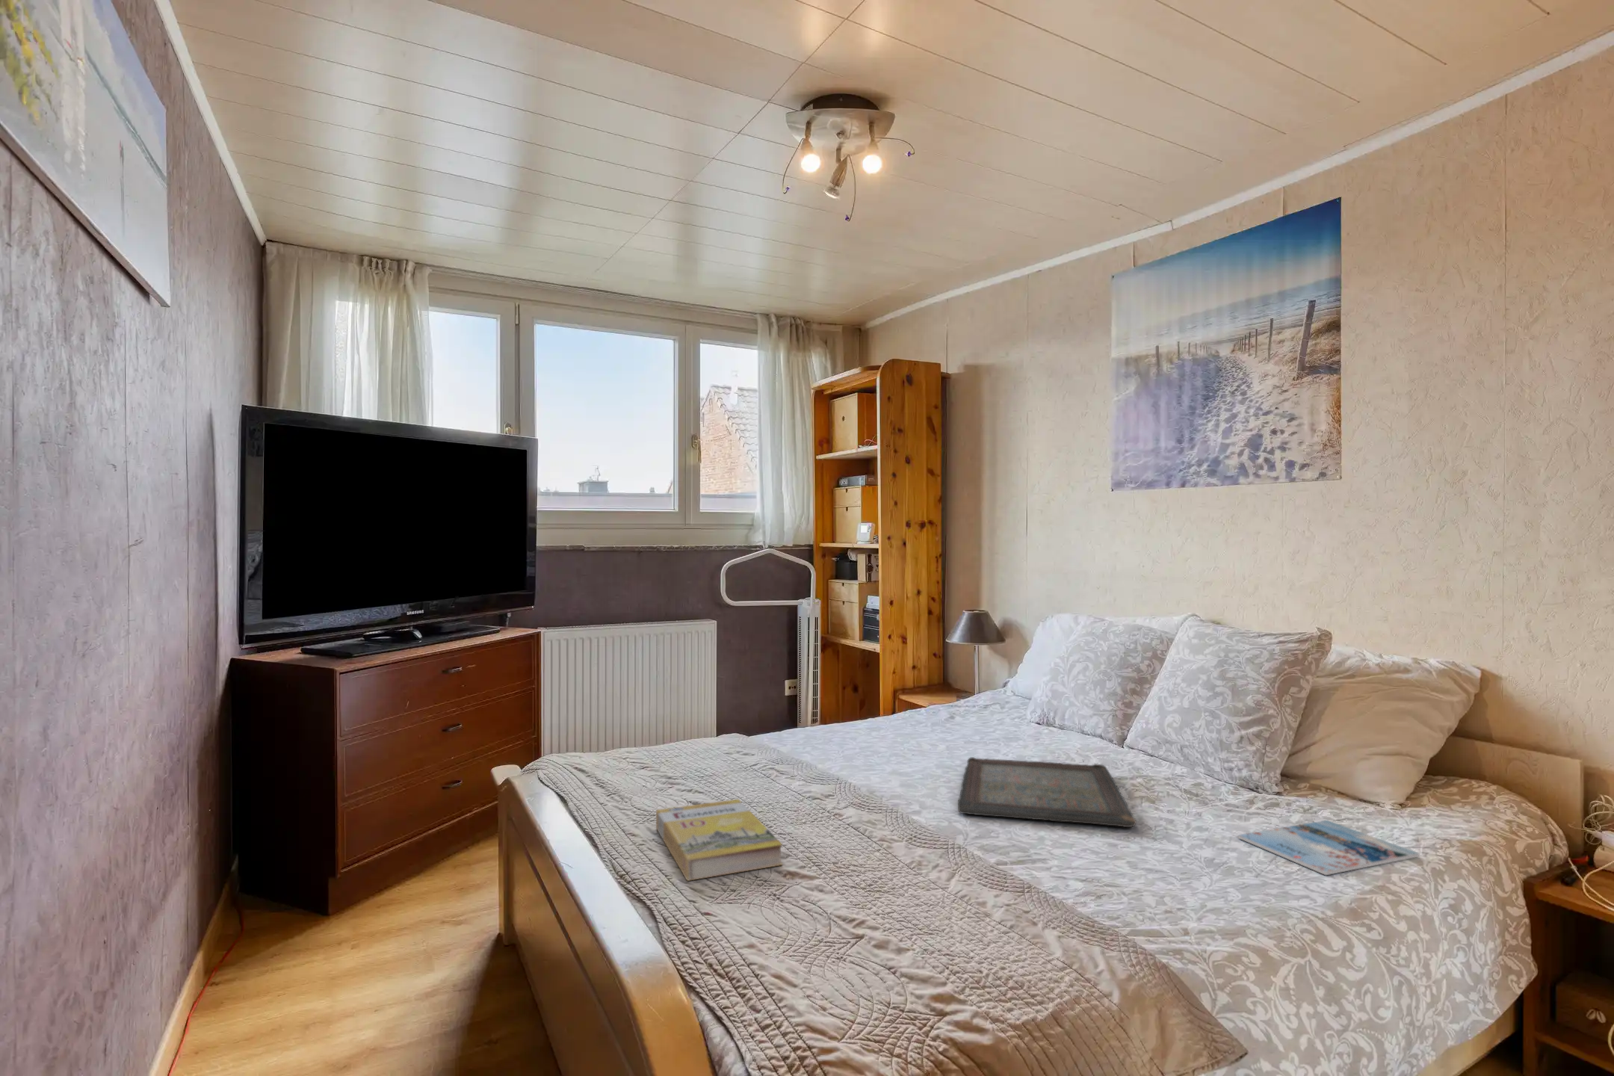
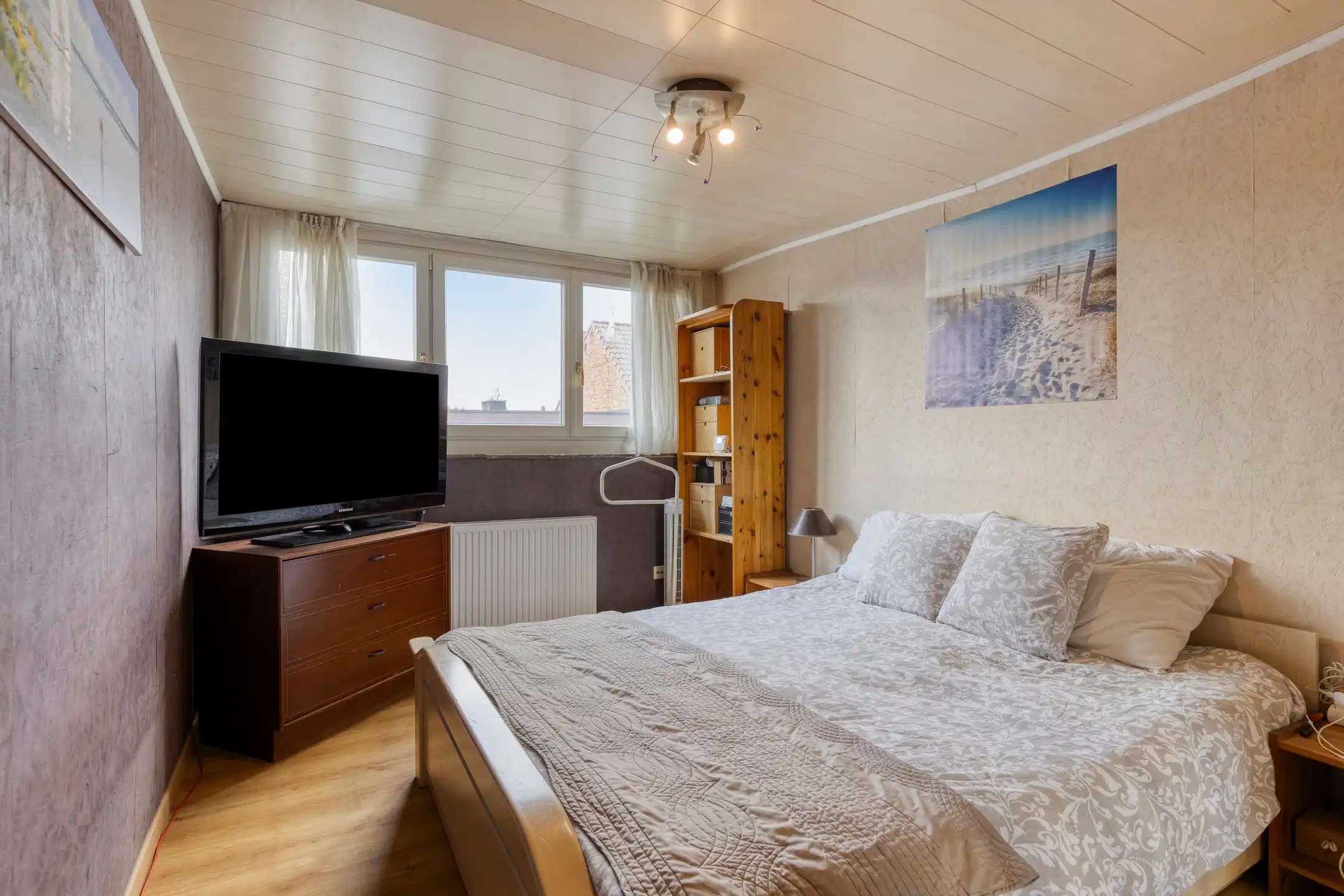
- magazine (1326, 845)
- book (715, 836)
- serving tray (1041, 788)
